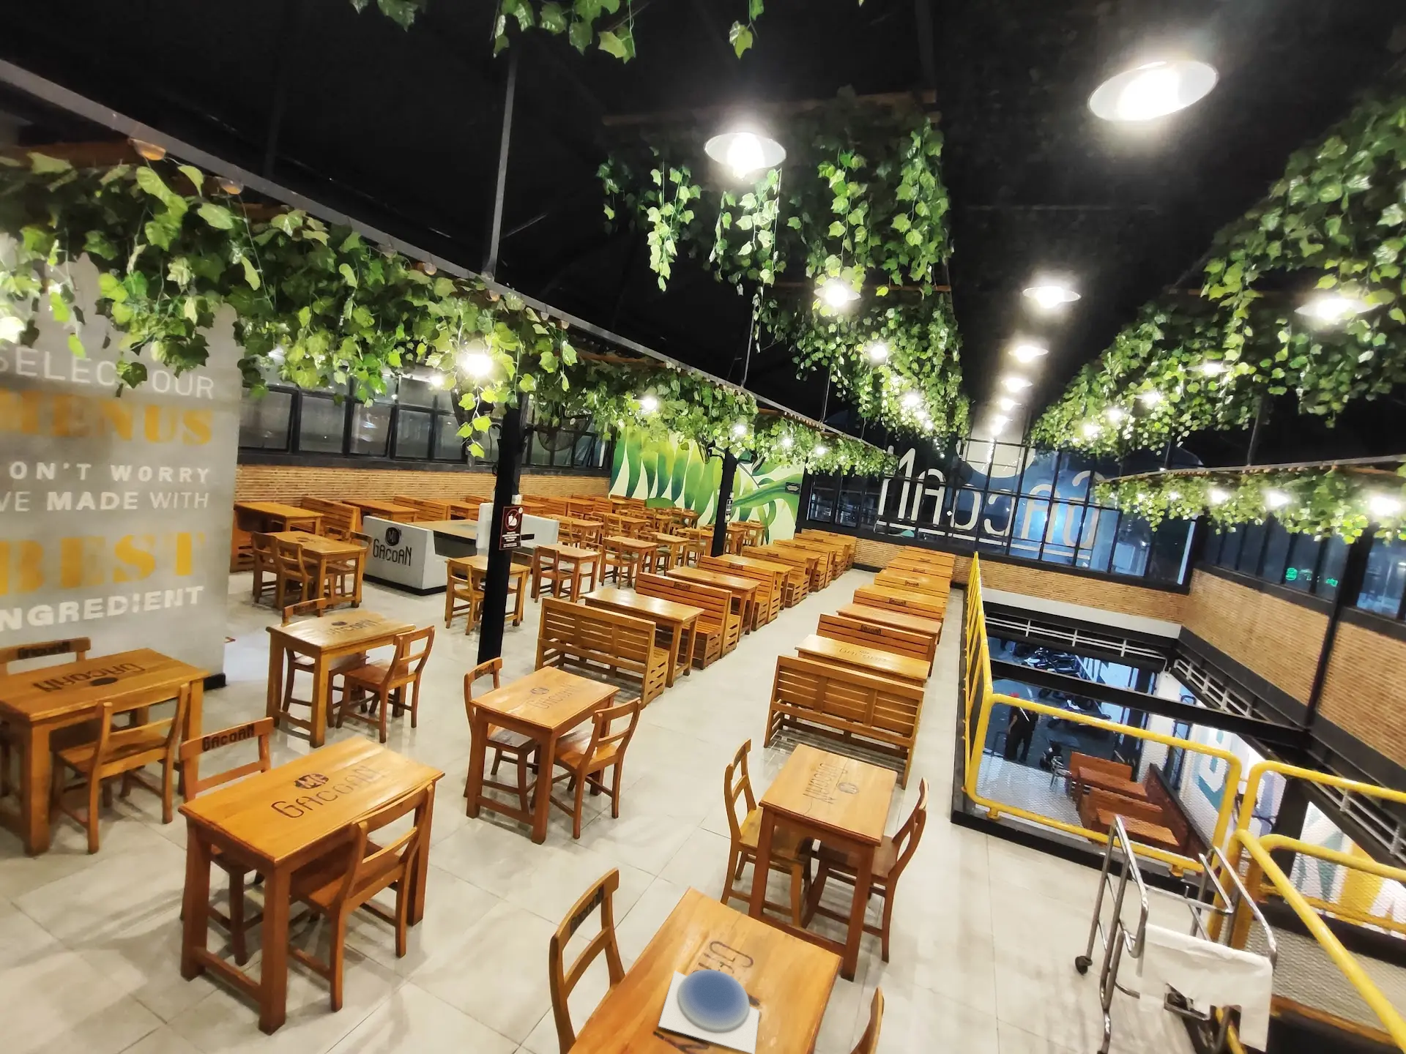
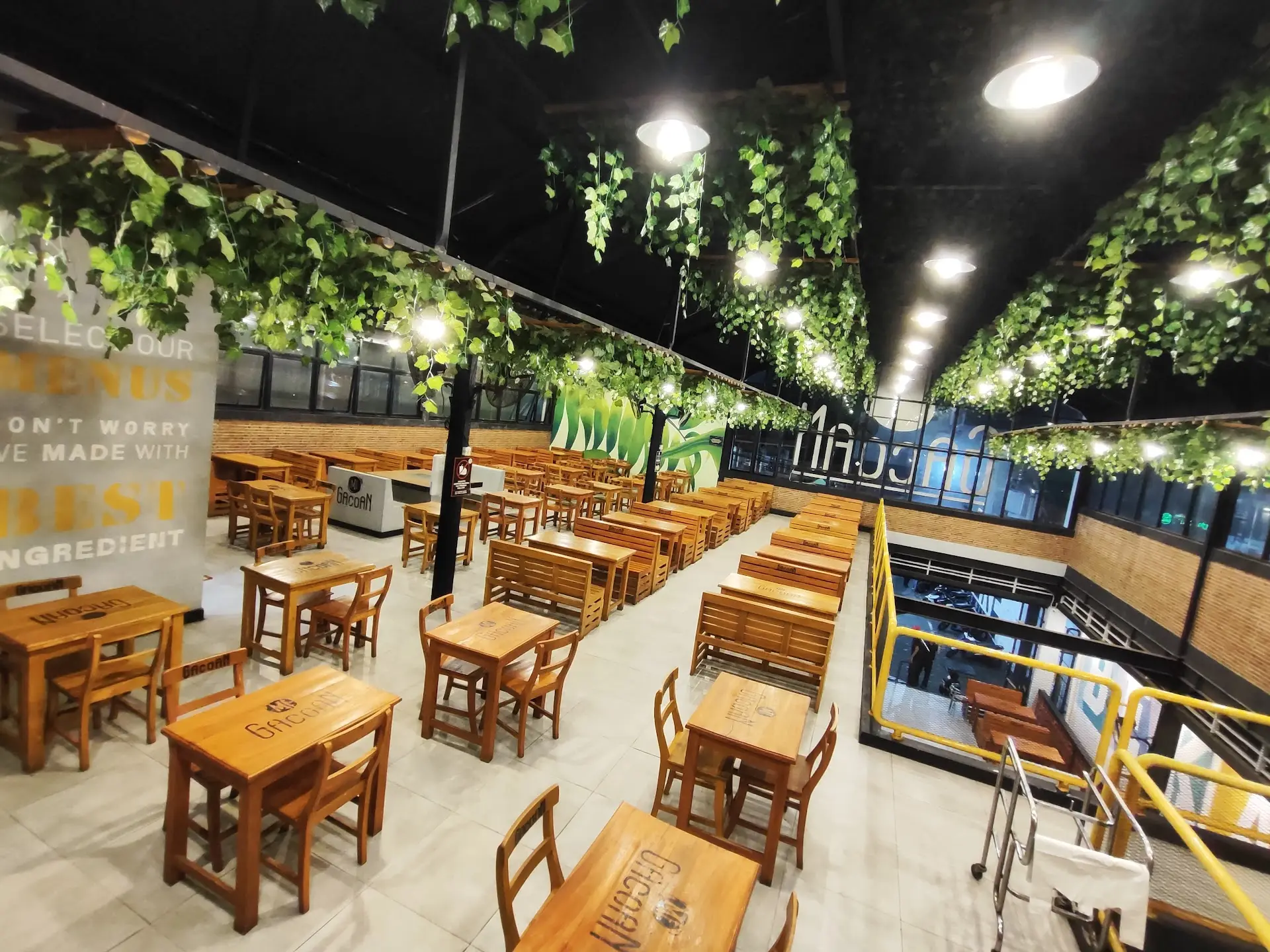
- plate (714, 995)
